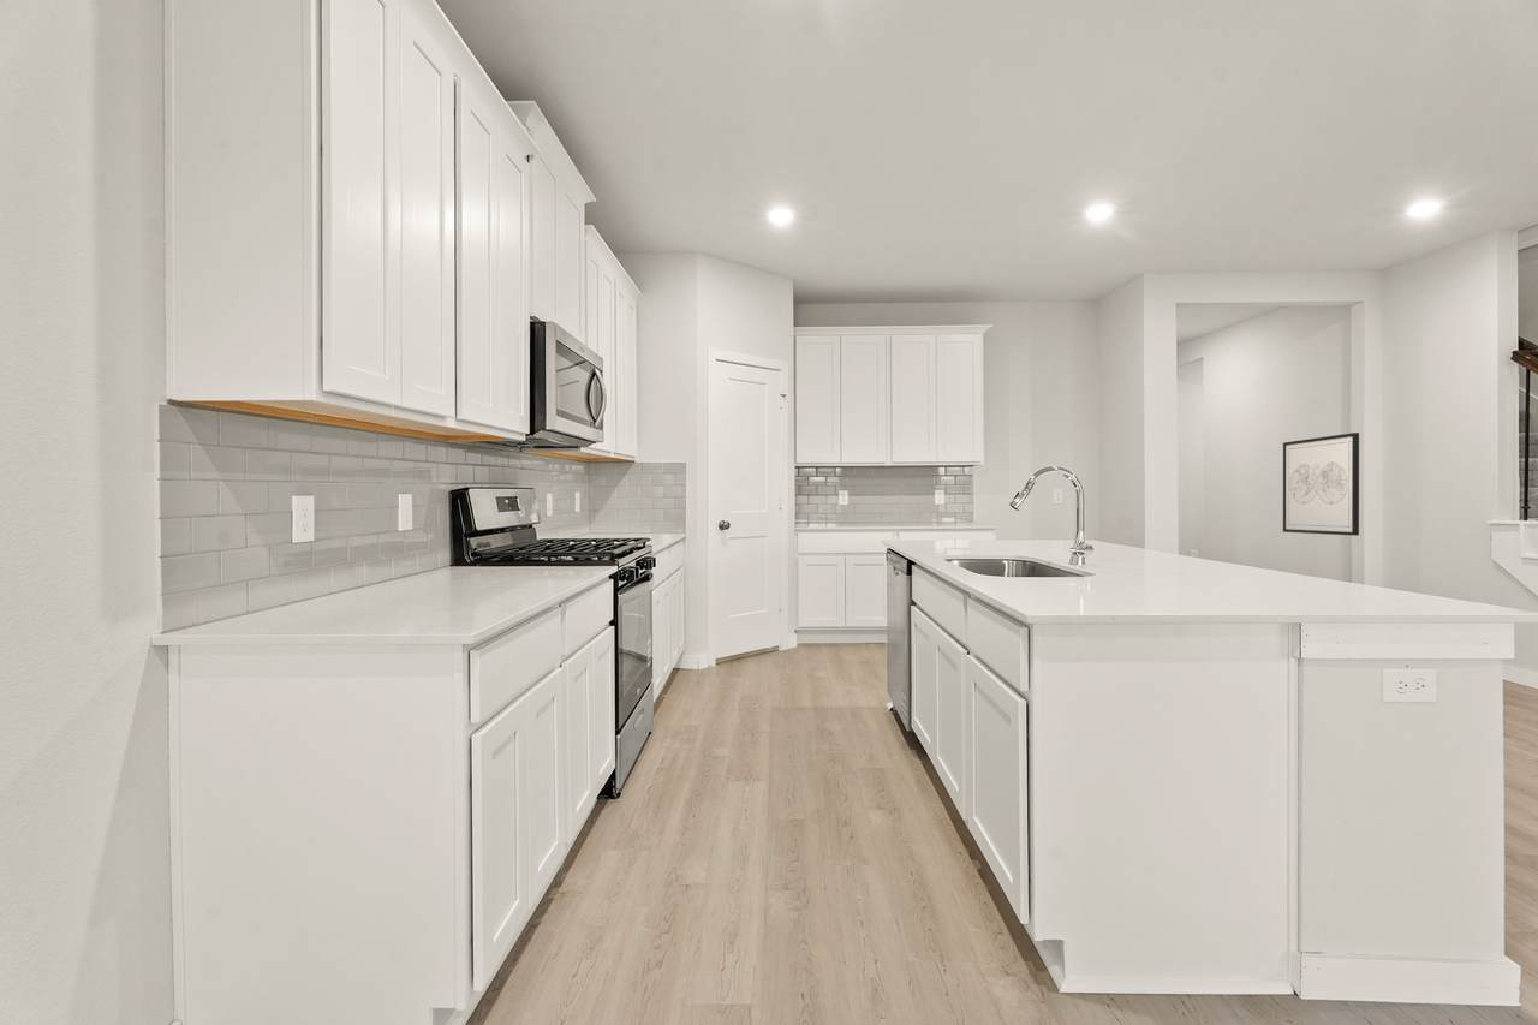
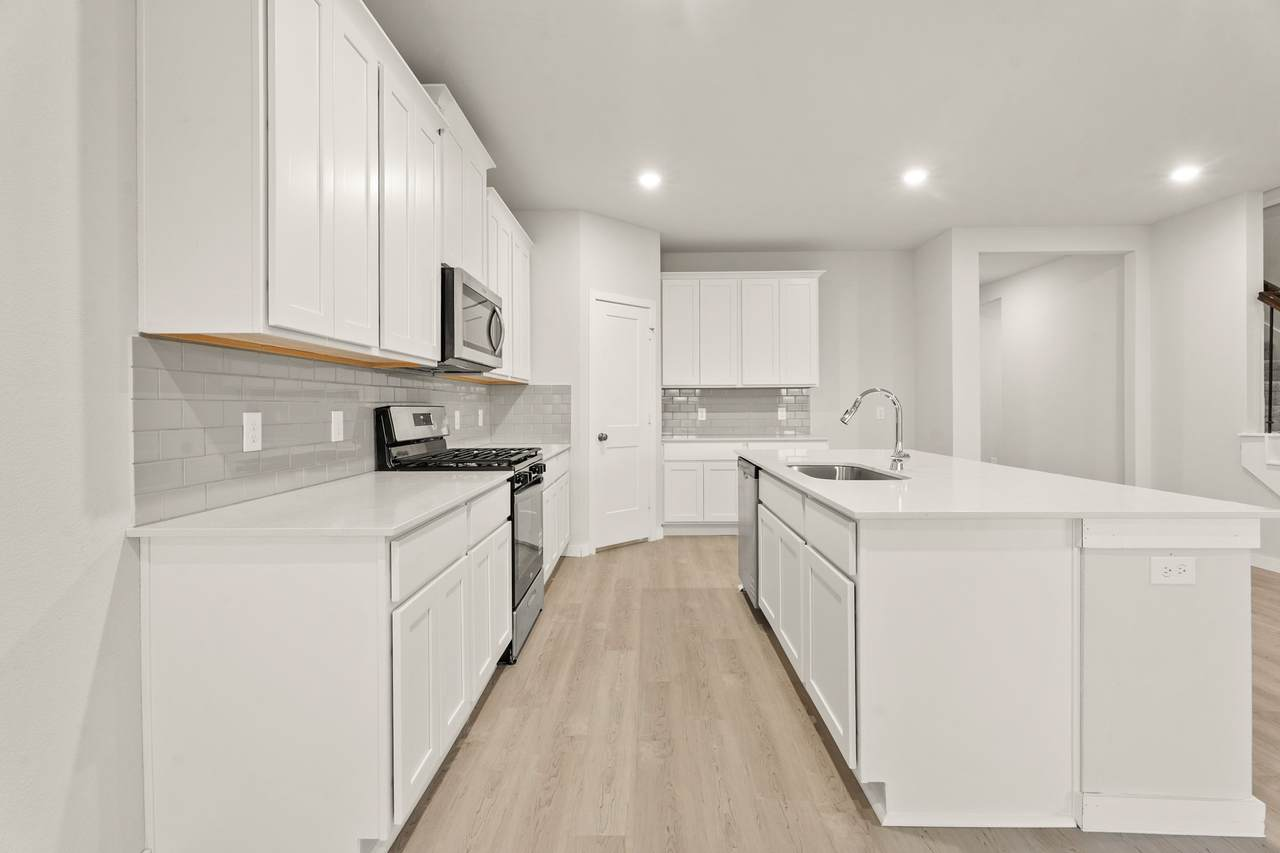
- wall art (1318, 485)
